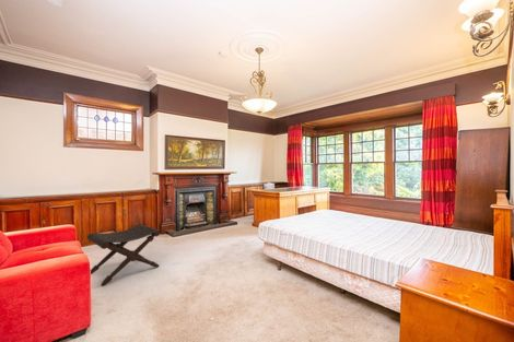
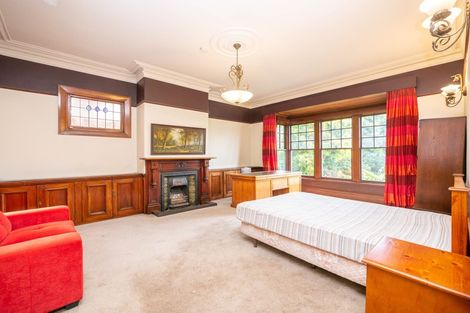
- footstool (125, 250)
